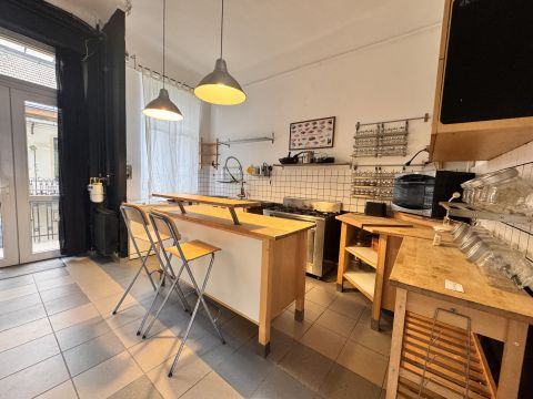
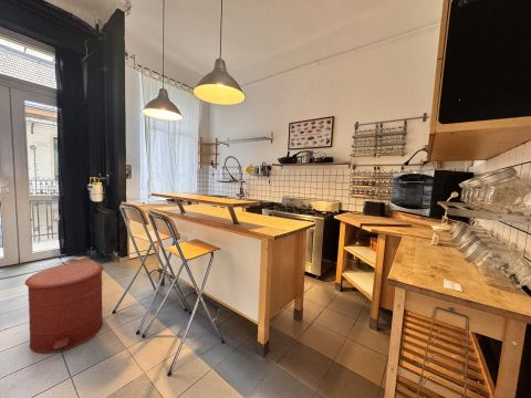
+ trash can (67, 302)
